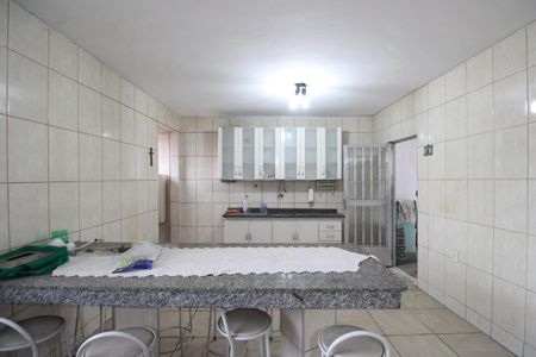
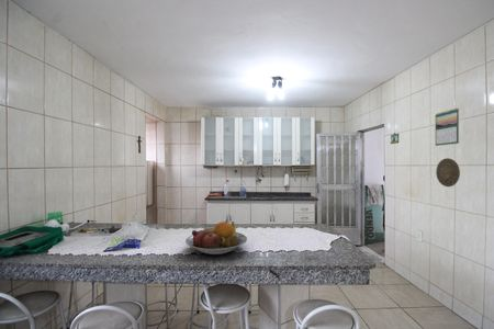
+ calendar (446, 127)
+ fruit bowl (216, 236)
+ decorative plate (446, 172)
